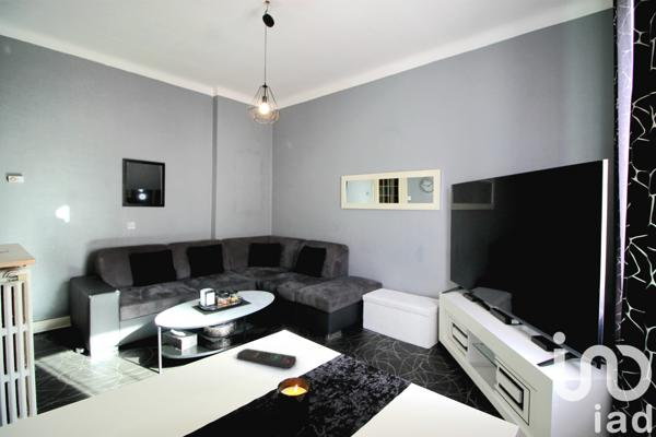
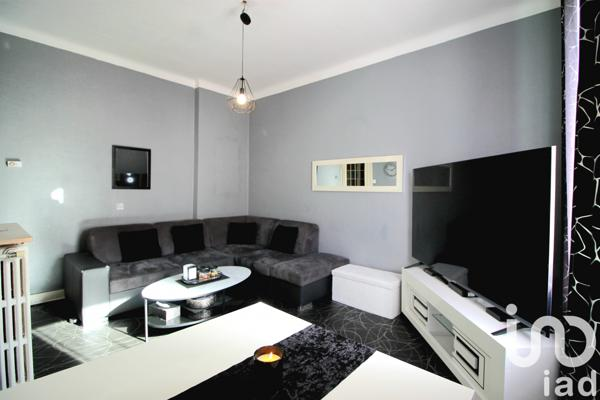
- remote control (266, 357)
